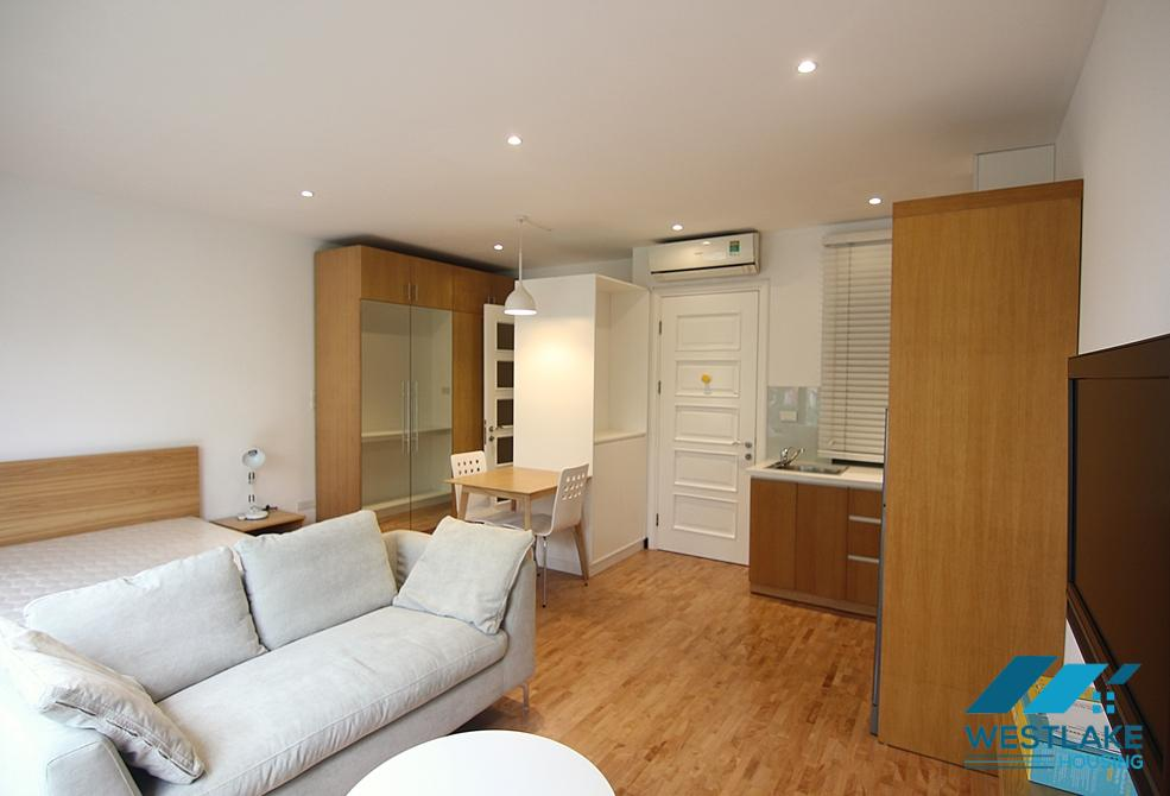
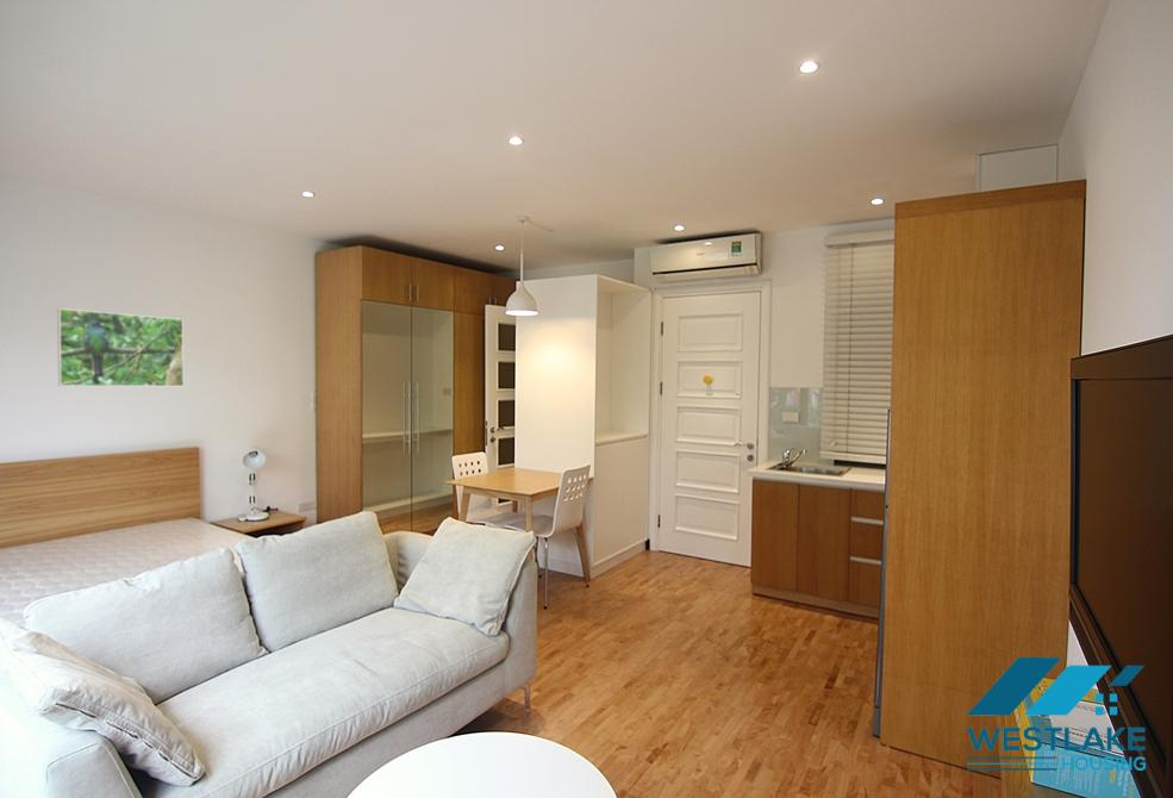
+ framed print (124, 350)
